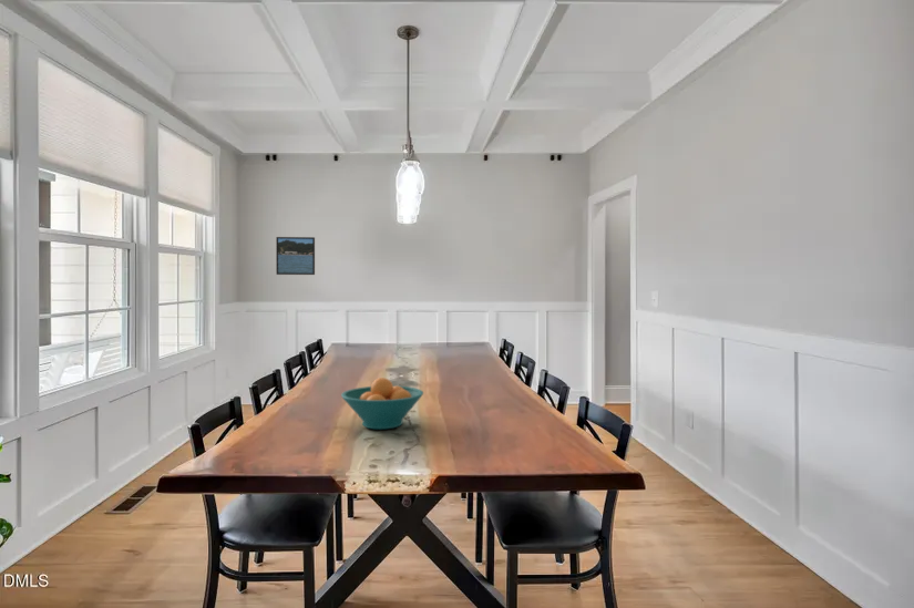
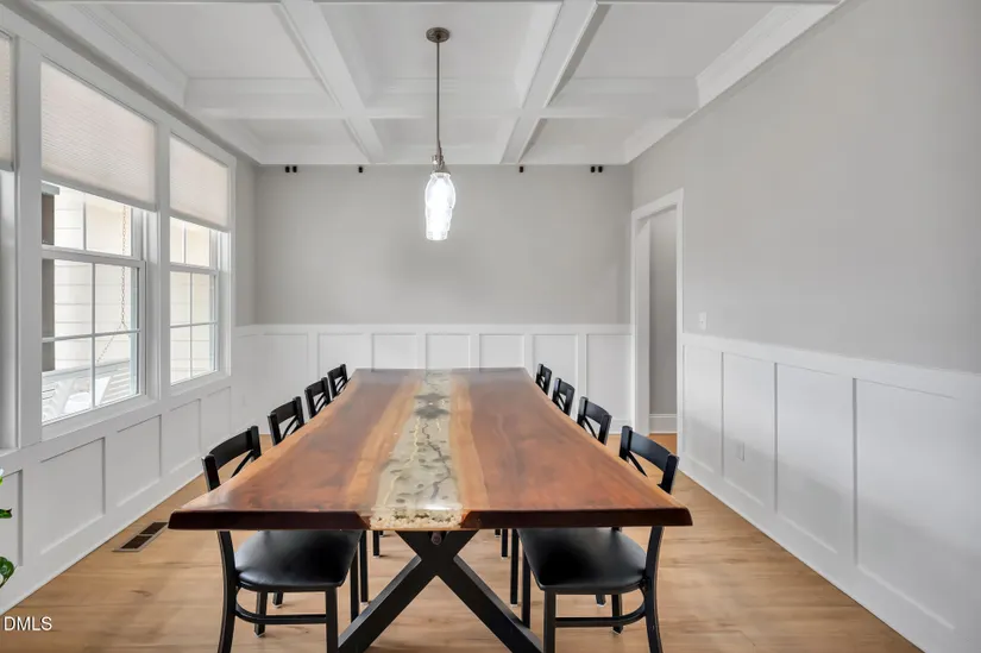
- fruit bowl (382, 401)
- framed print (295, 256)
